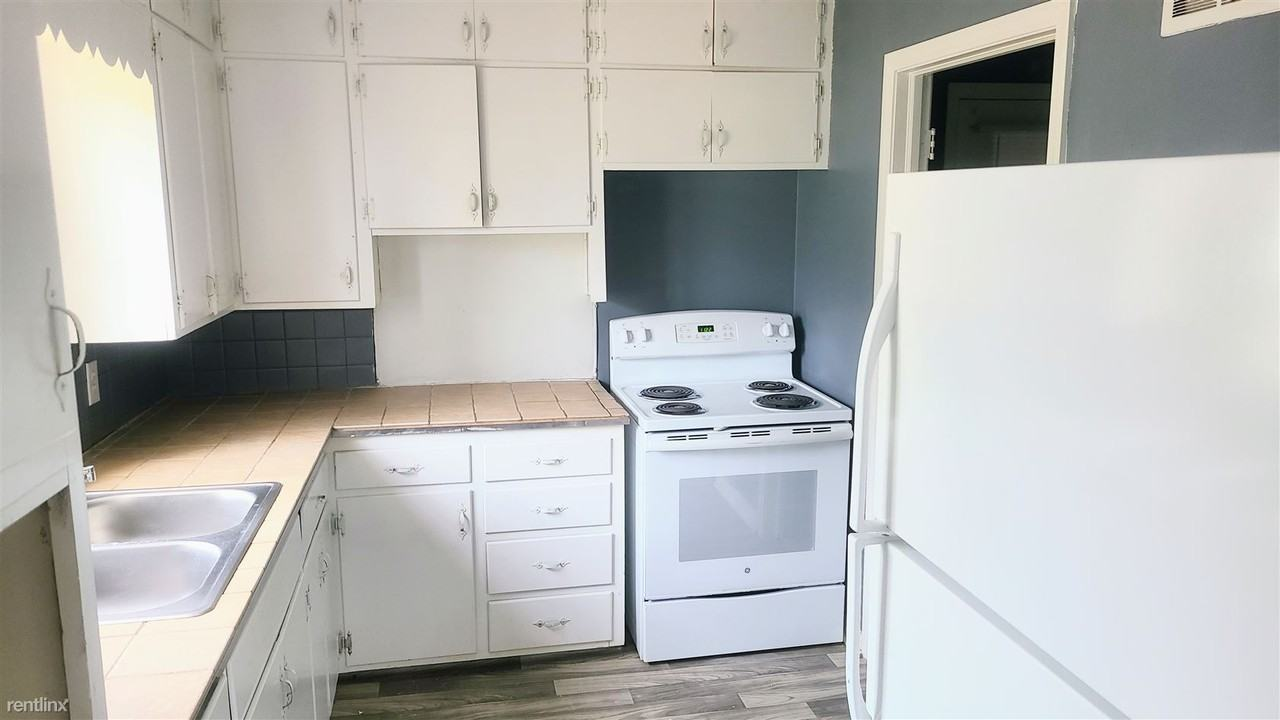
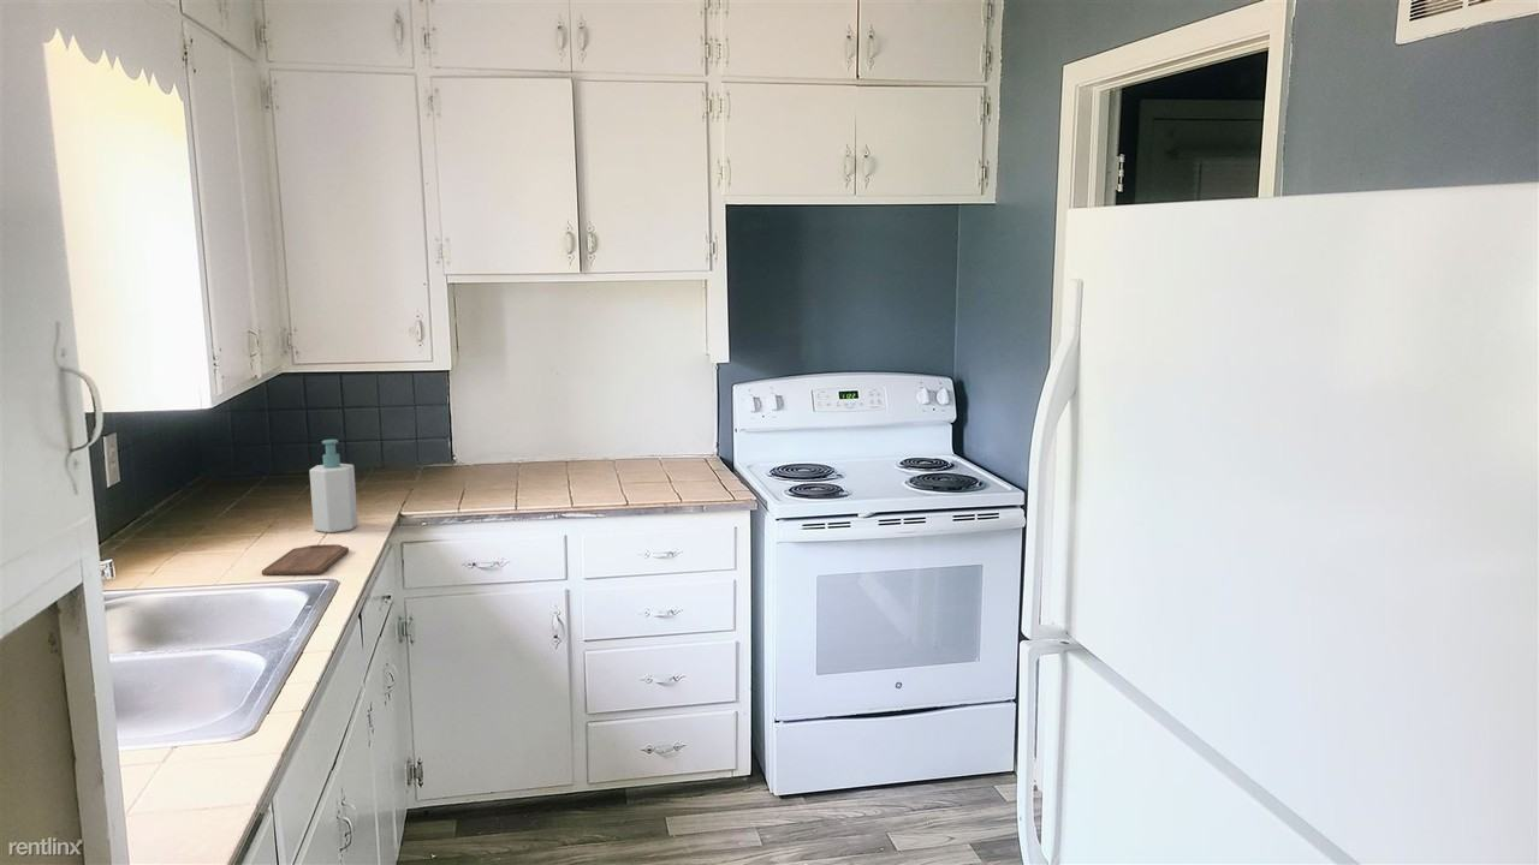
+ soap bottle (333, 484)
+ cutting board (309, 559)
